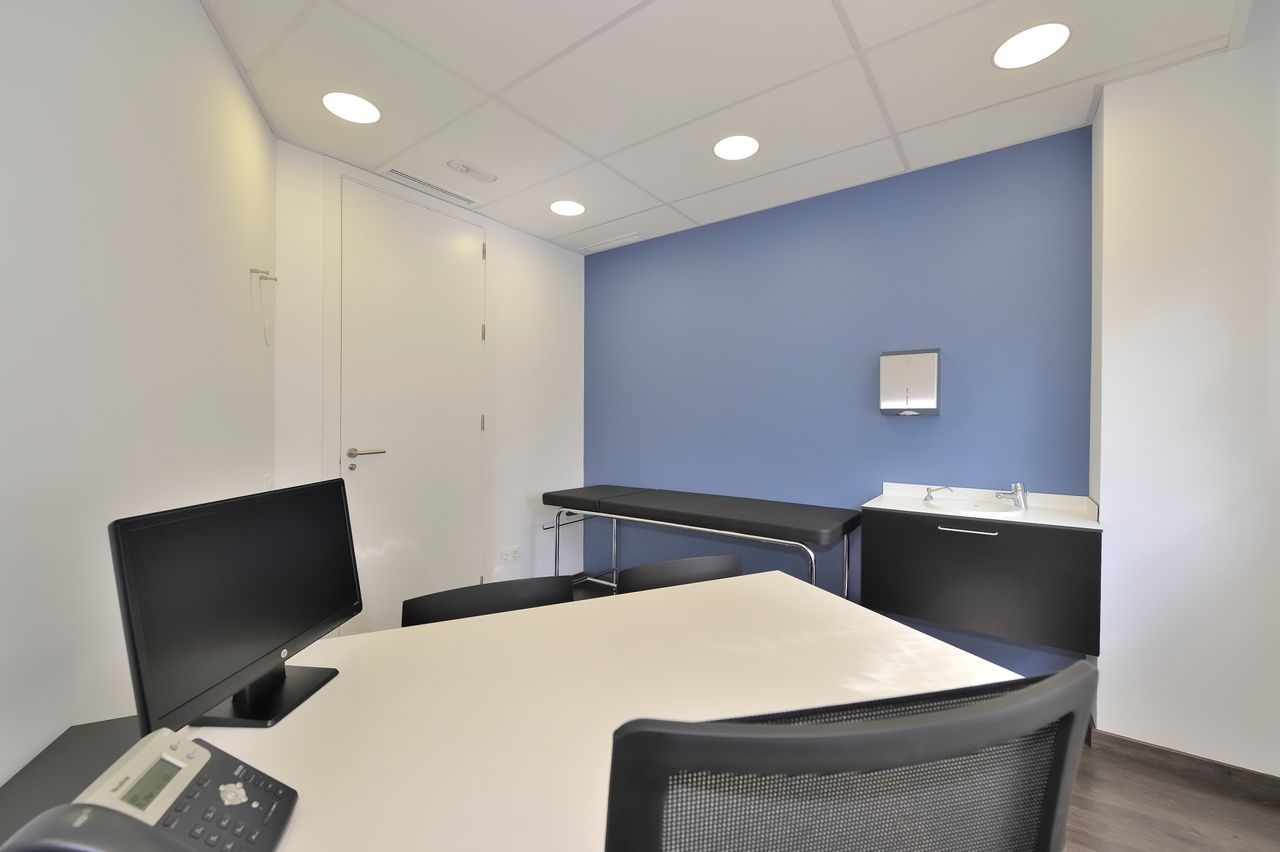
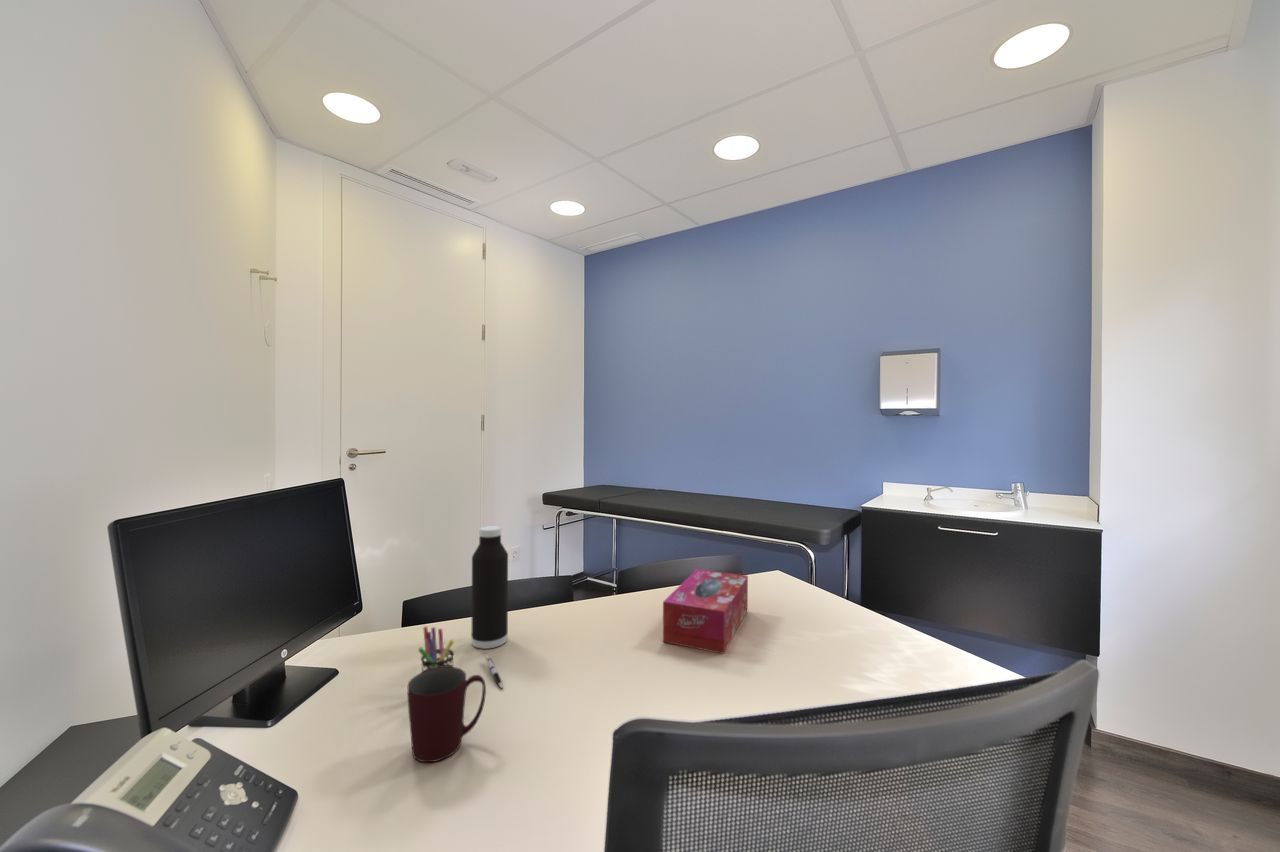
+ tissue box (708, 606)
+ water bottle (489, 584)
+ pen holder (433, 661)
+ pen (494, 671)
+ mug (447, 711)
